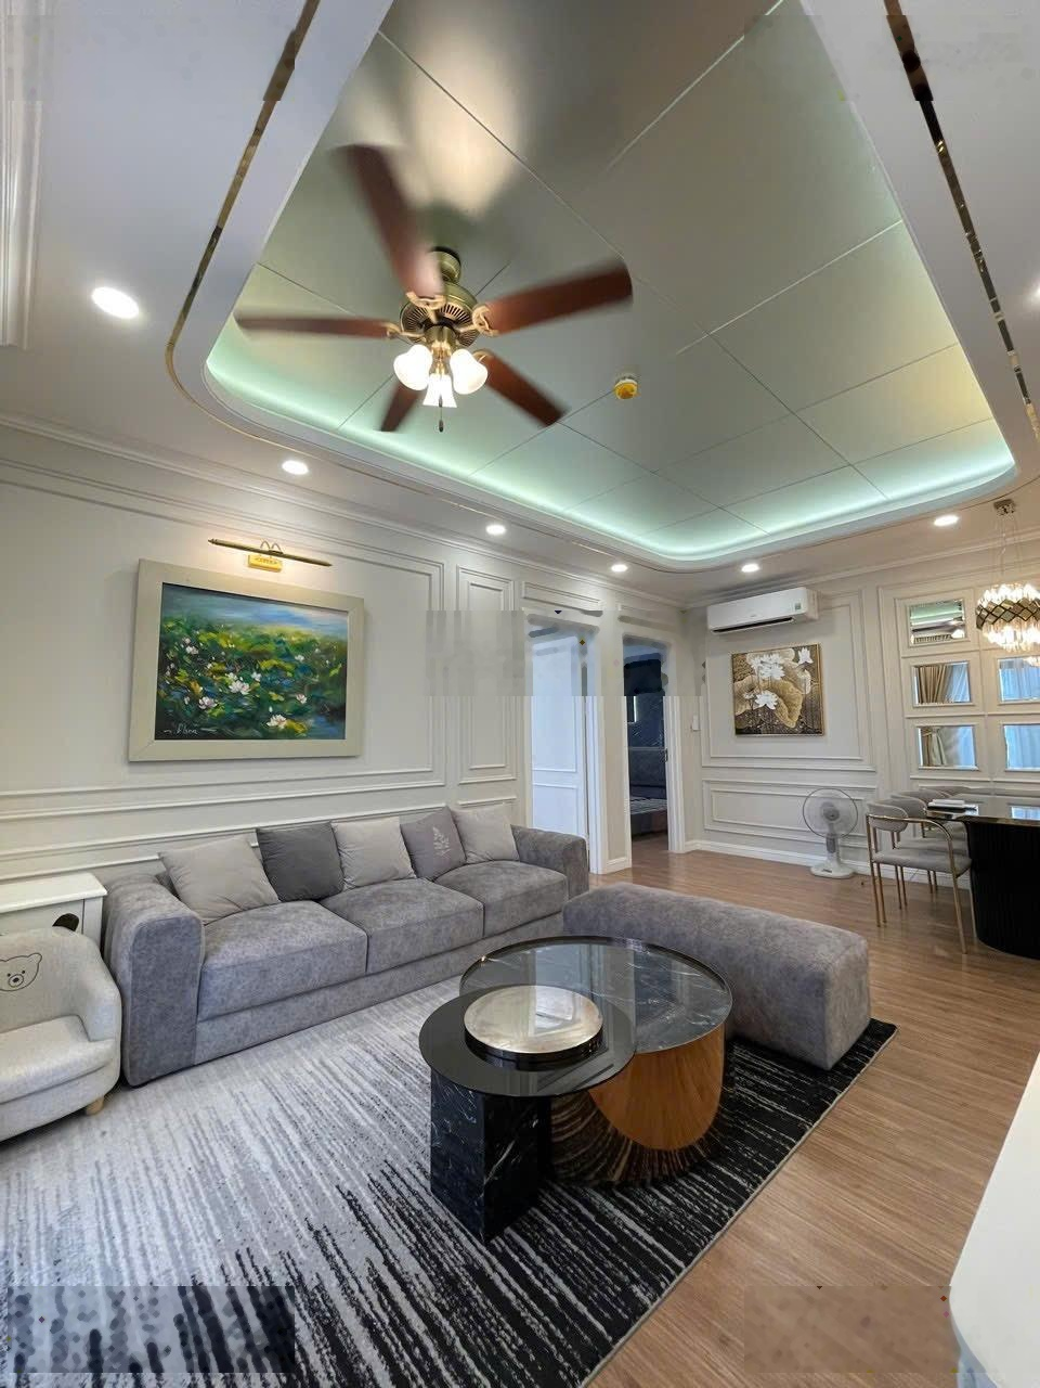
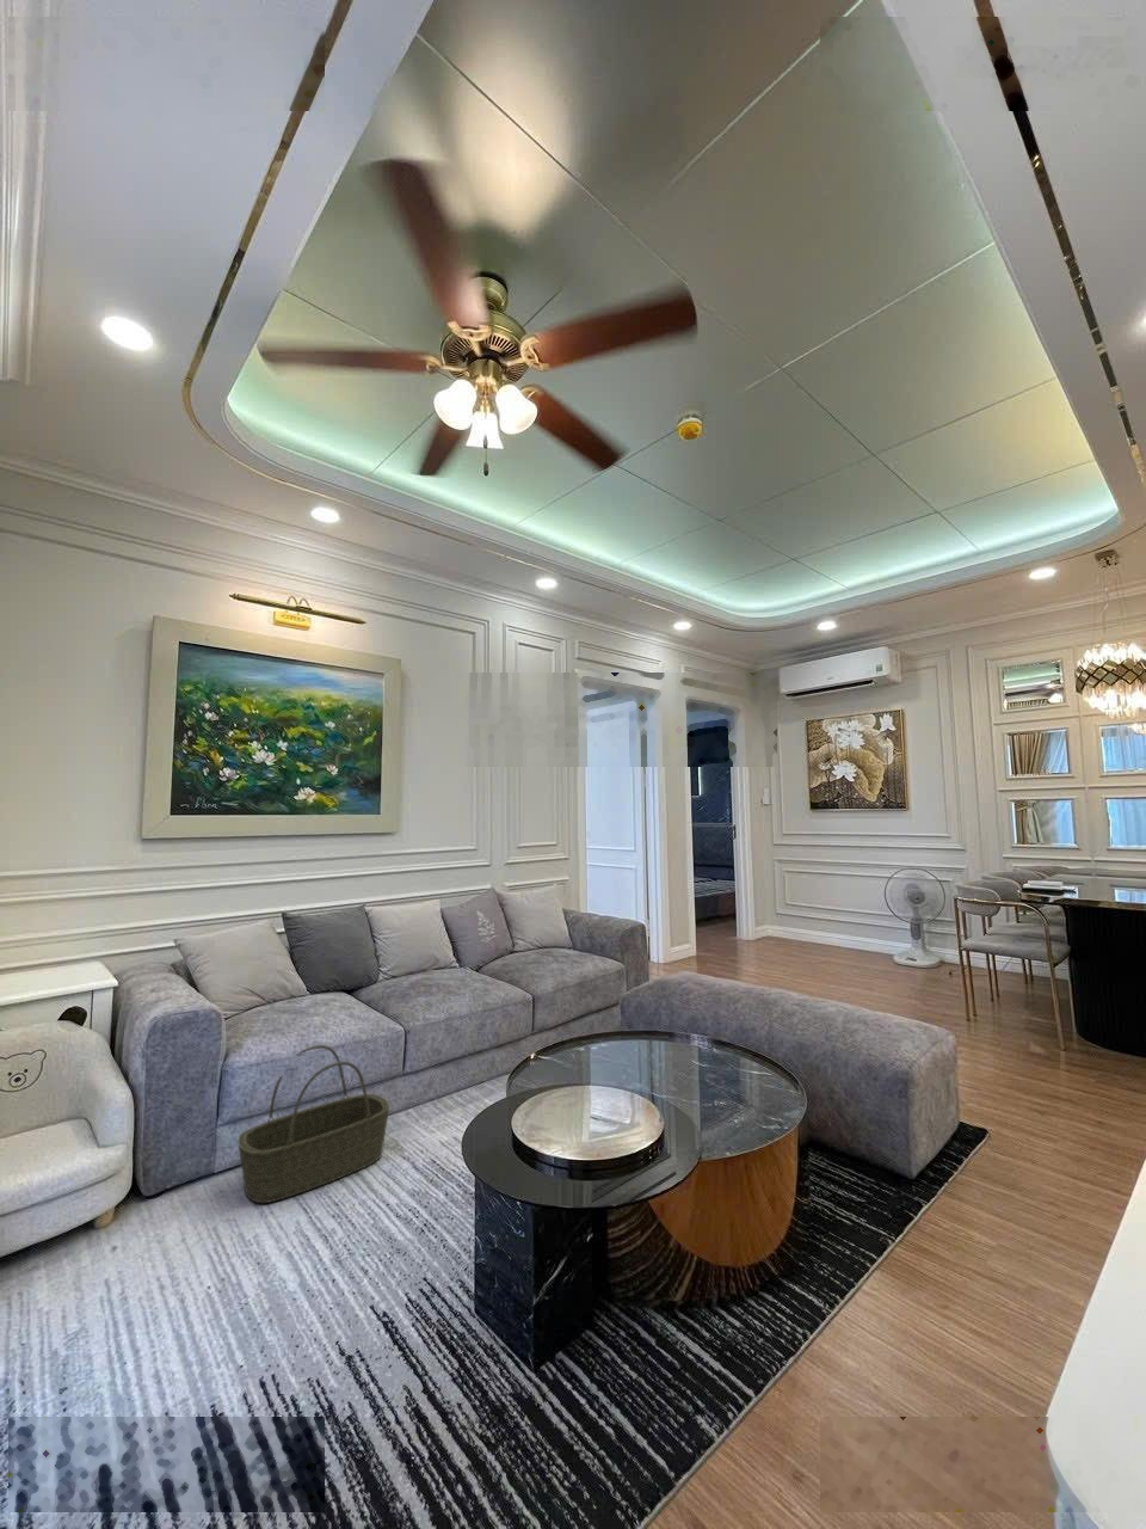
+ basket (318, 1112)
